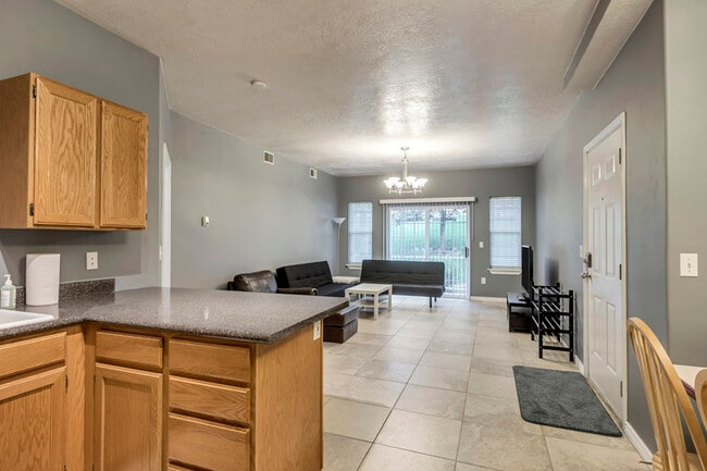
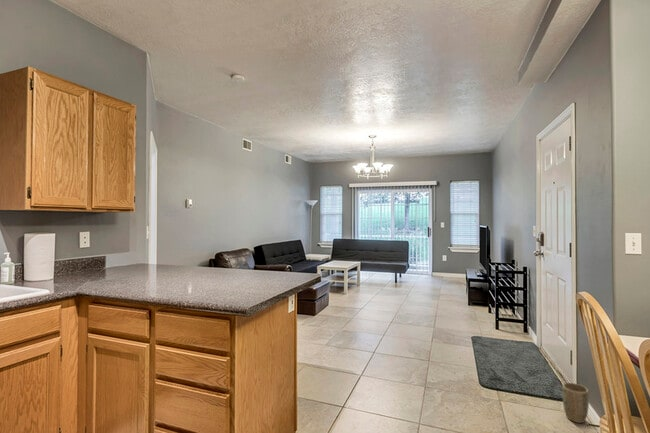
+ plant pot (575, 403)
